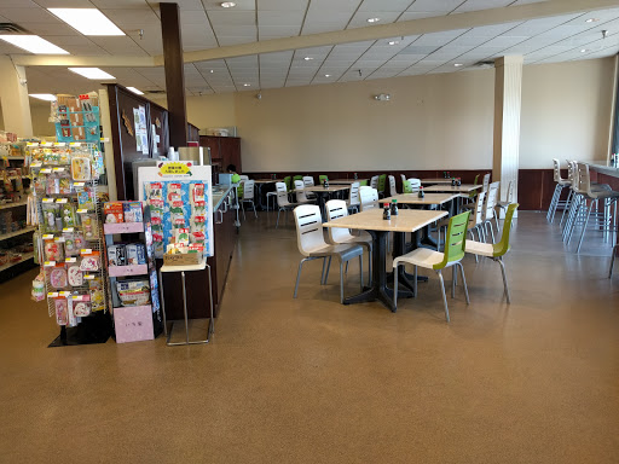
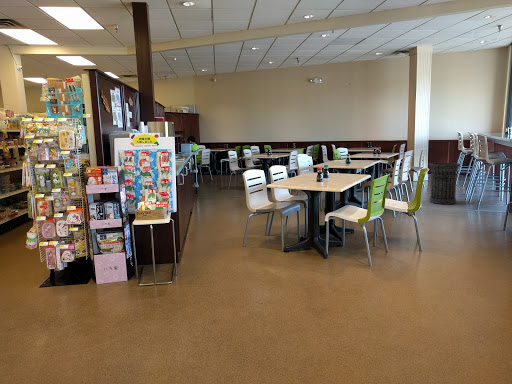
+ trash can (443, 183)
